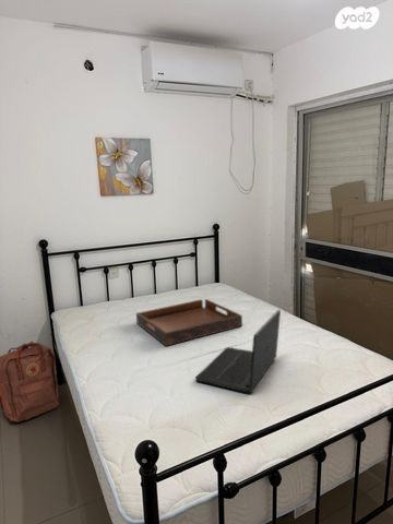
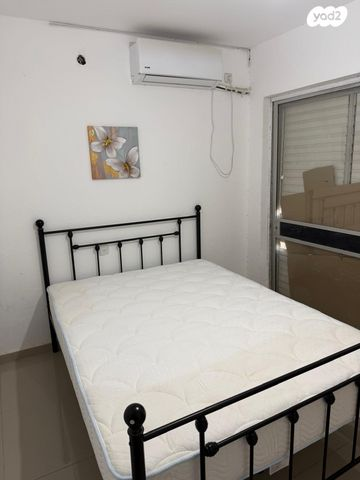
- laptop (236, 348)
- serving tray (188, 319)
- backpack (26, 377)
